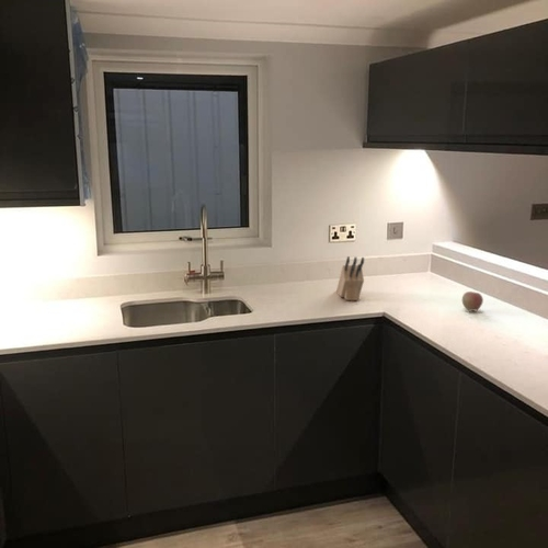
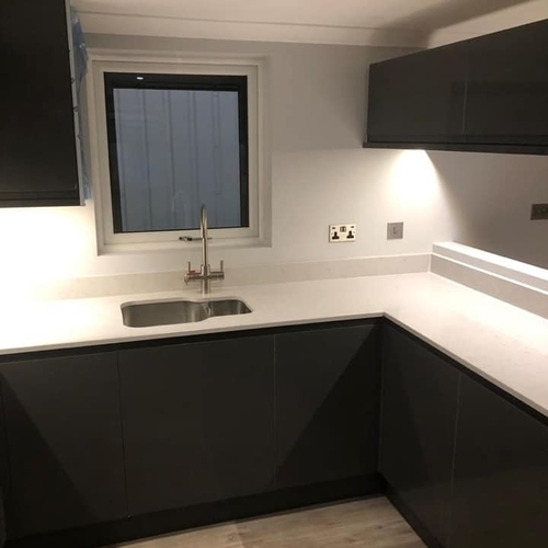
- apple (472, 301)
- knife block (350, 275)
